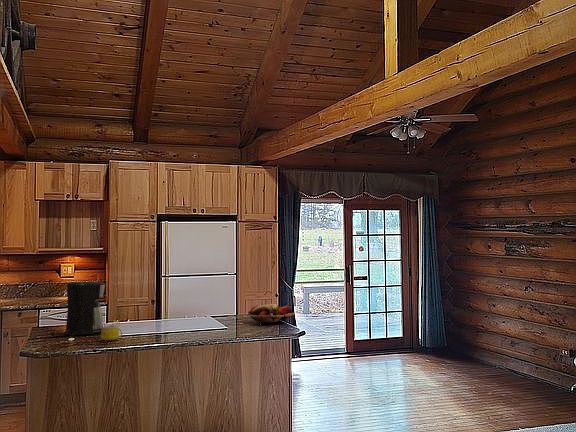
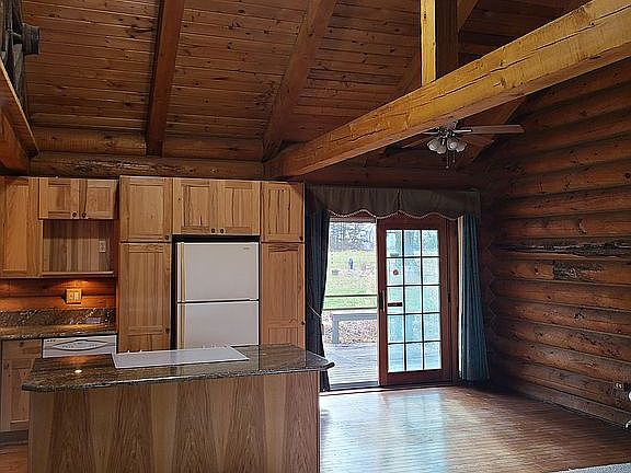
- fruit basket (271, 313)
- coffee maker (78, 307)
- mug (111, 329)
